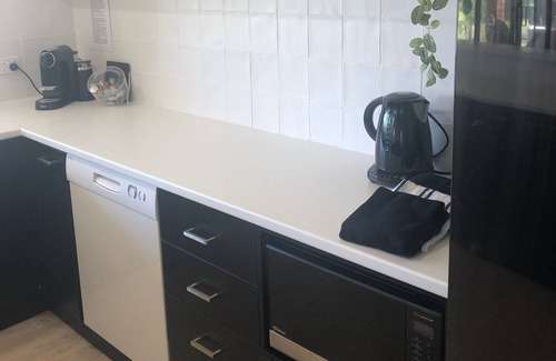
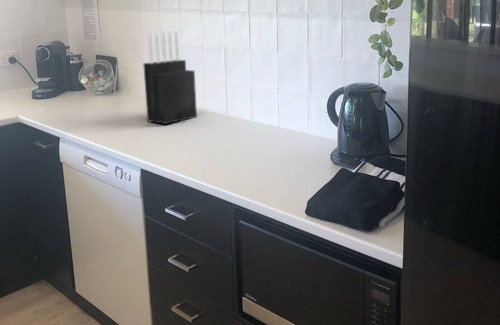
+ knife block (171, 76)
